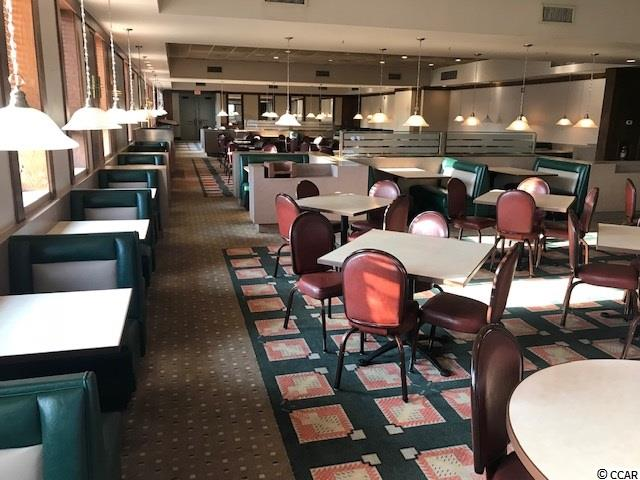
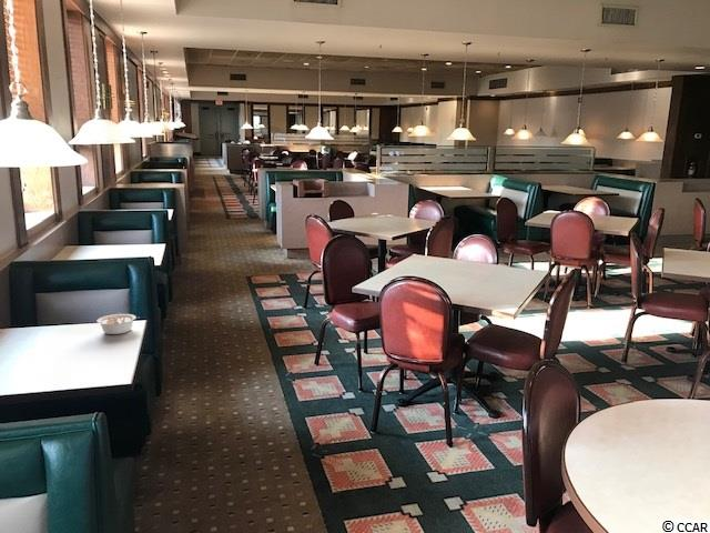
+ legume (118, 323)
